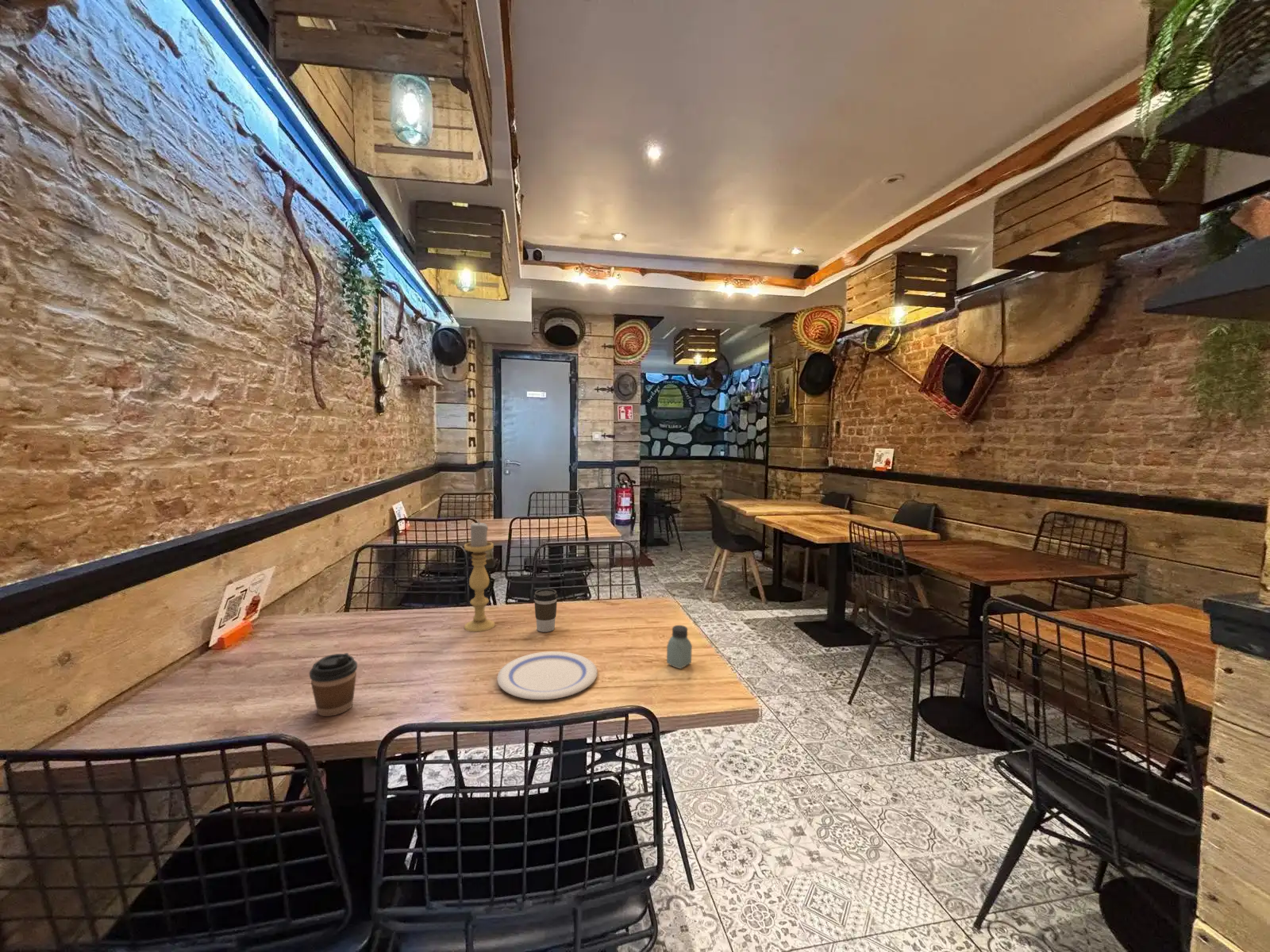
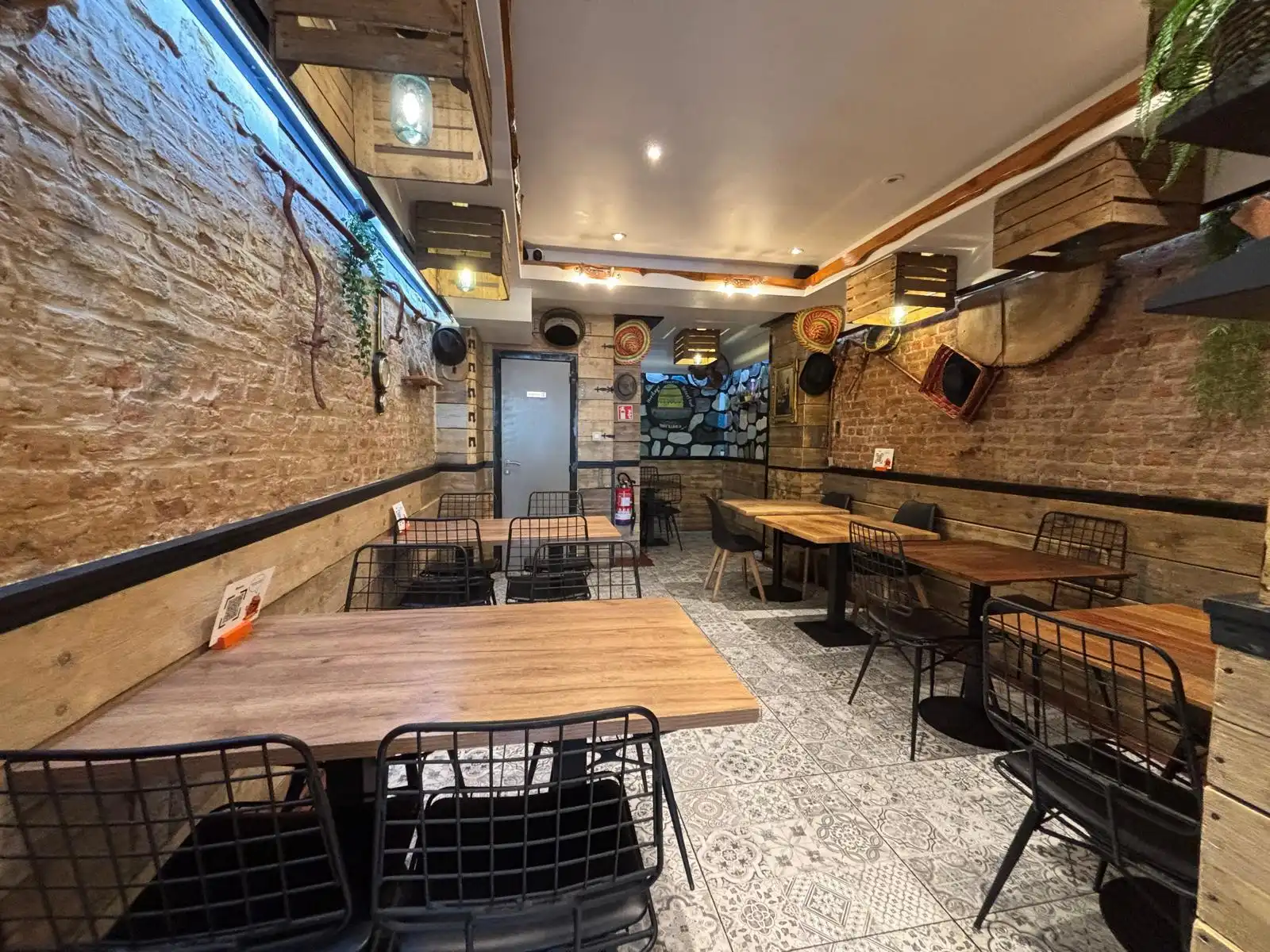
- plate (548, 674)
- candle holder (479, 574)
- coffee cup (334, 681)
- saltshaker (679, 646)
- coffee cup (545, 610)
